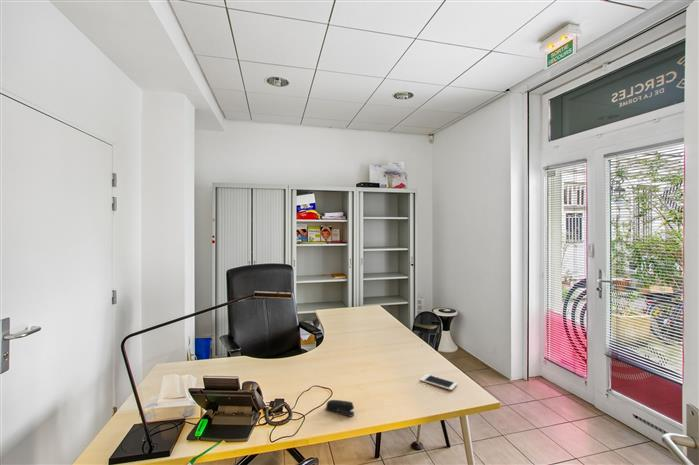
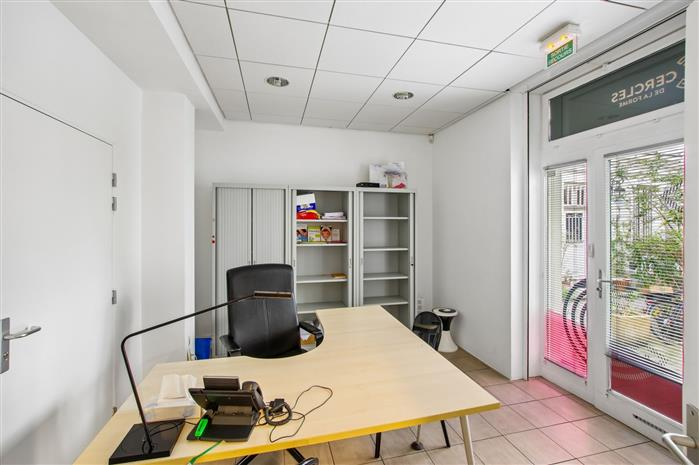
- stapler (339, 405)
- cell phone (438, 381)
